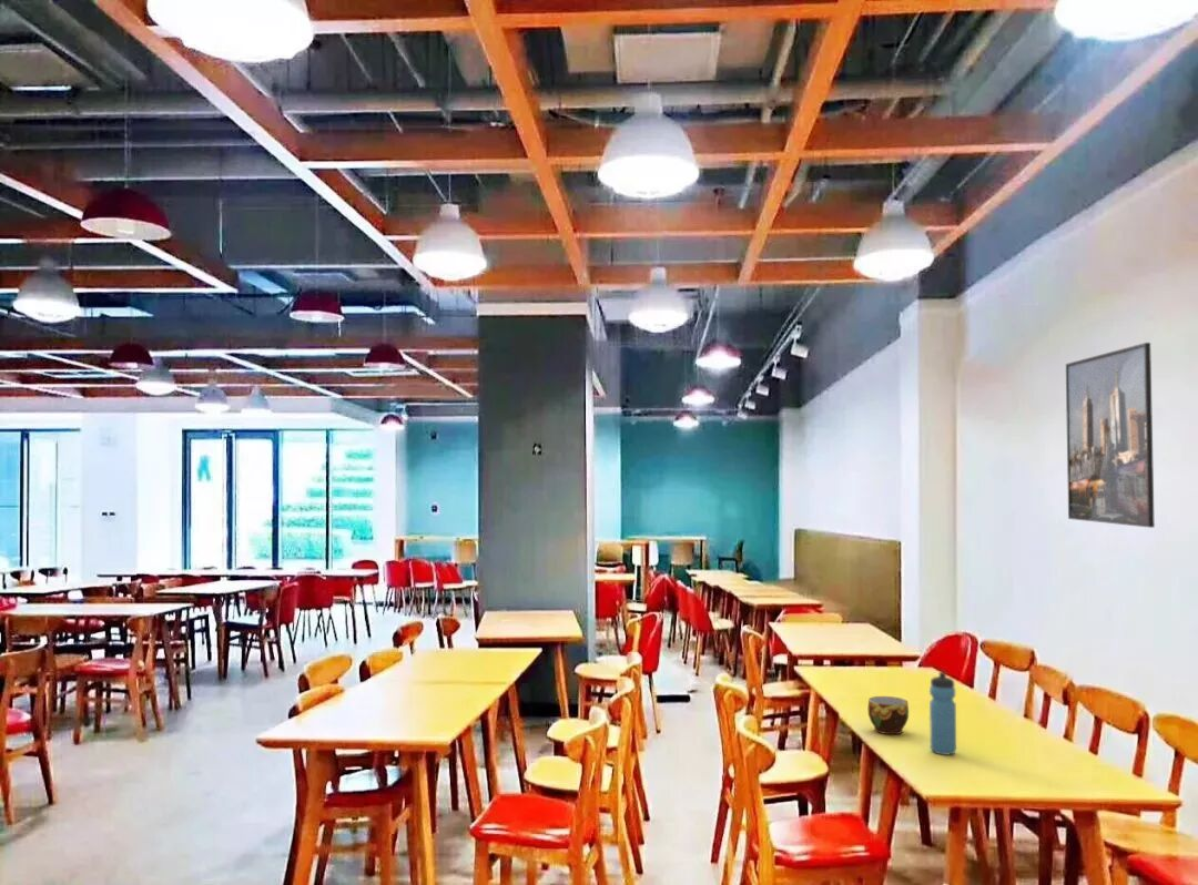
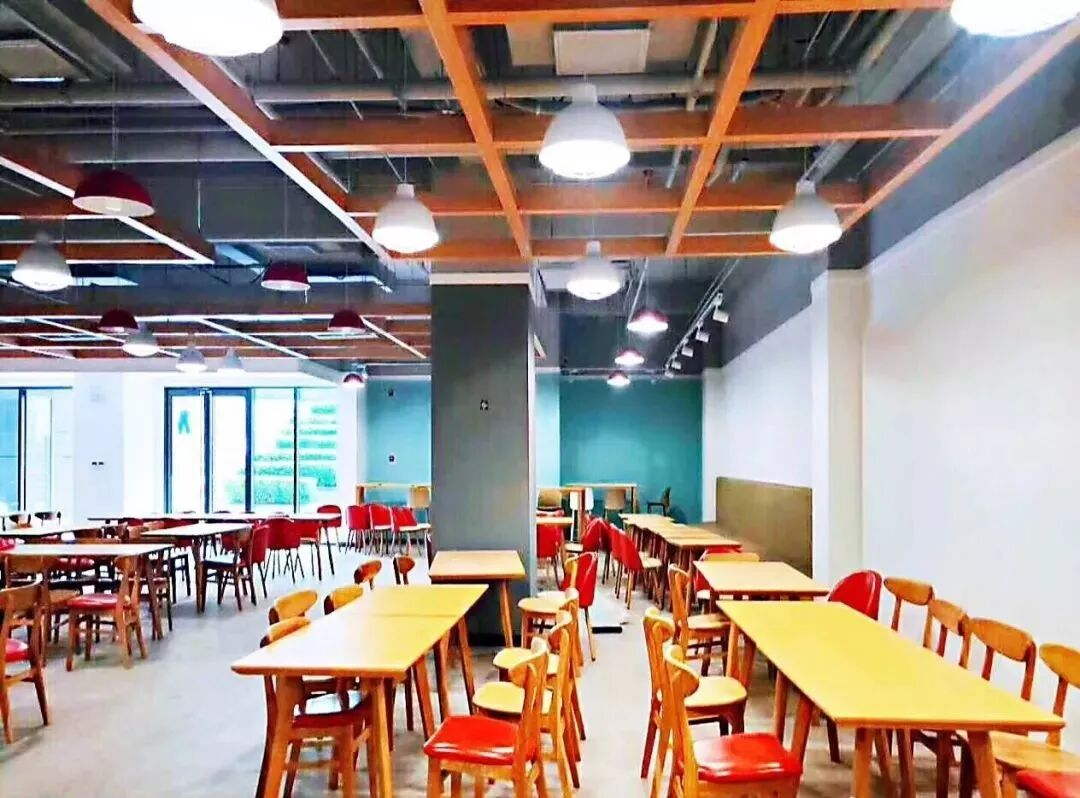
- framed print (1105, 438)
- water bottle (943, 712)
- cup (887, 714)
